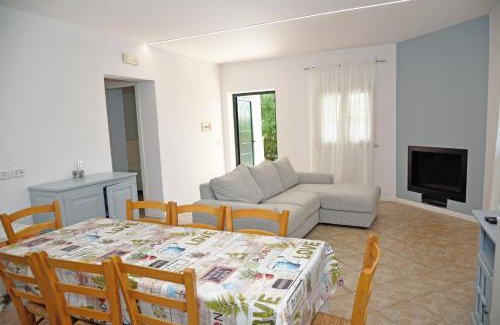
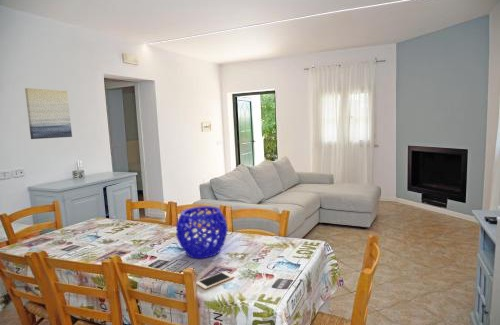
+ wall art (49, 114)
+ cell phone (215, 279)
+ decorative bowl (202, 231)
